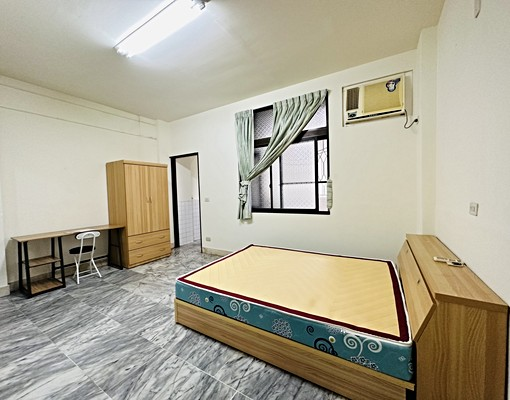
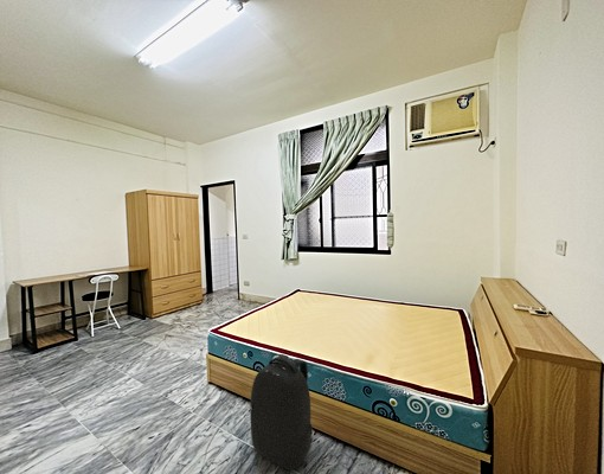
+ backpack (283, 403)
